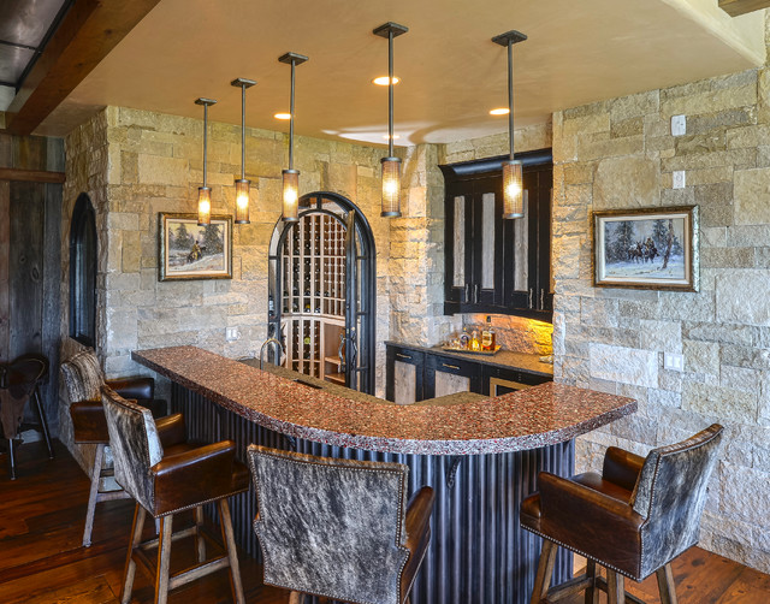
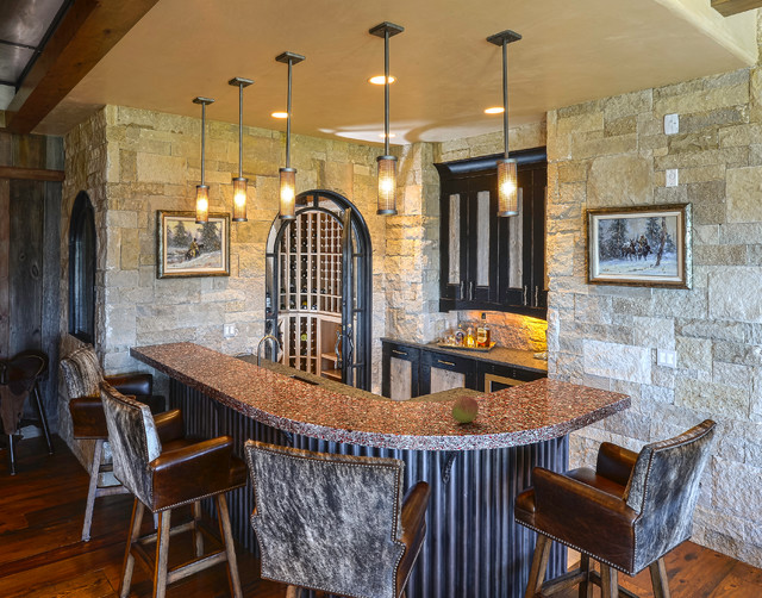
+ fruit (464, 409)
